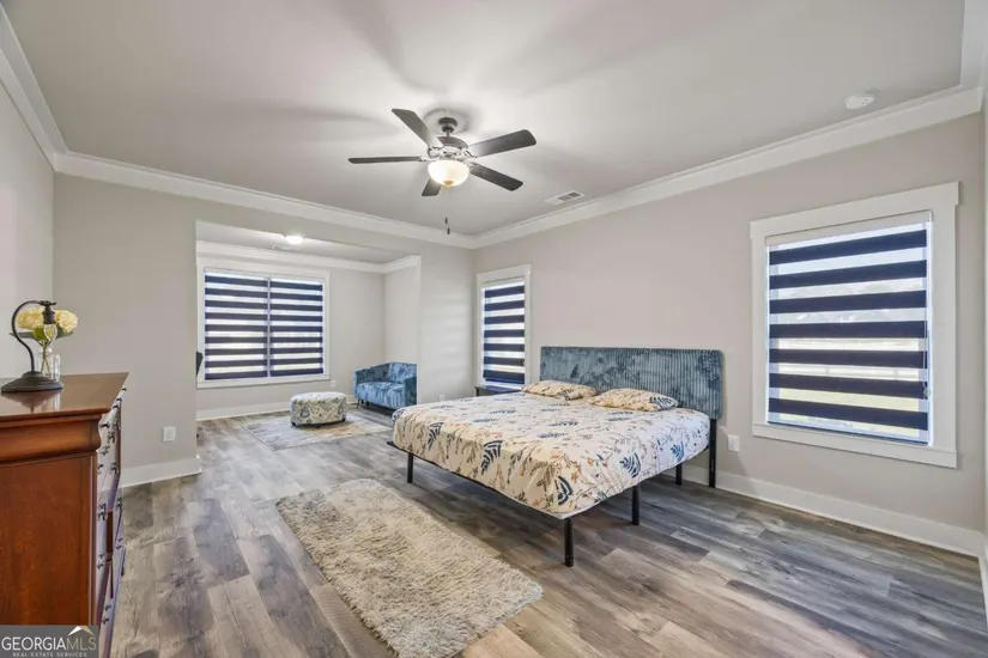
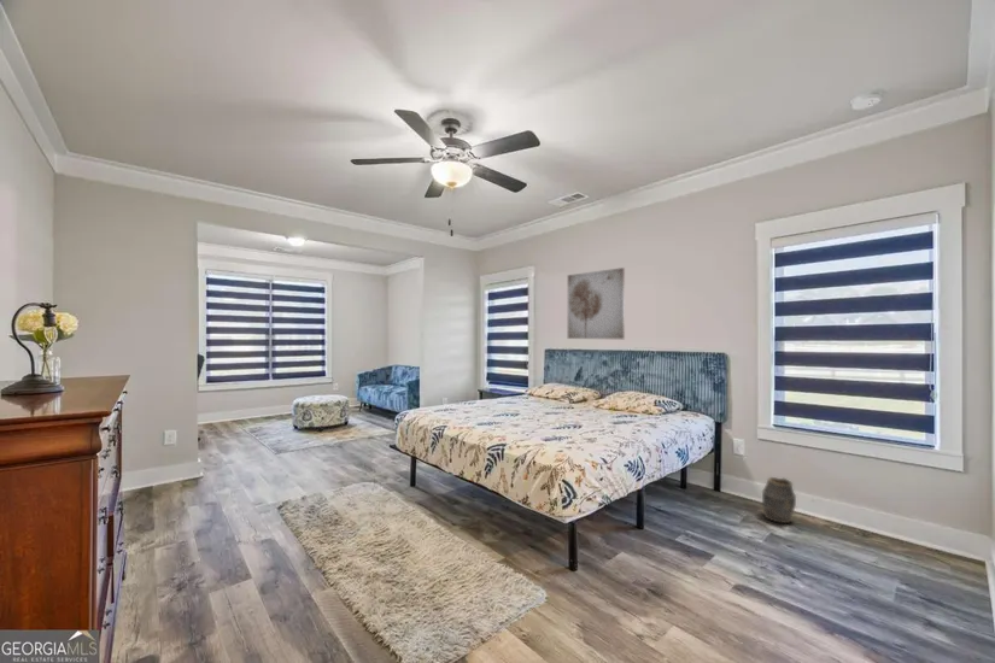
+ wall art (593, 305)
+ vase (778, 499)
